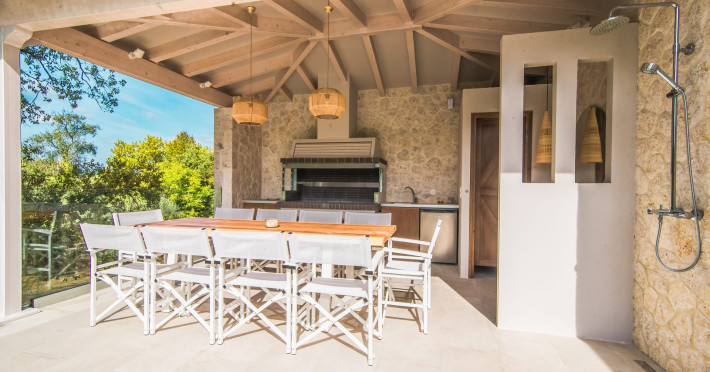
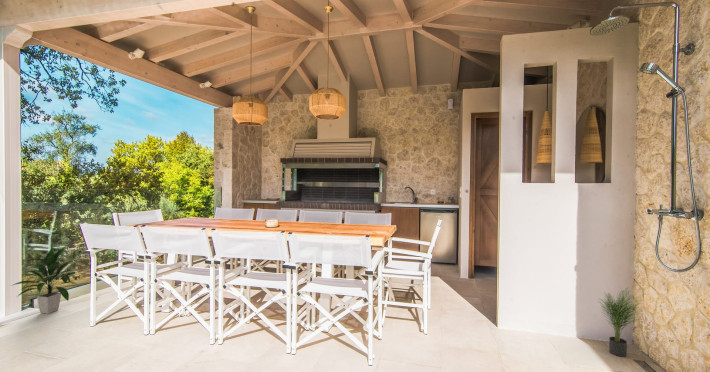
+ potted plant (616, 317)
+ indoor plant (49, 280)
